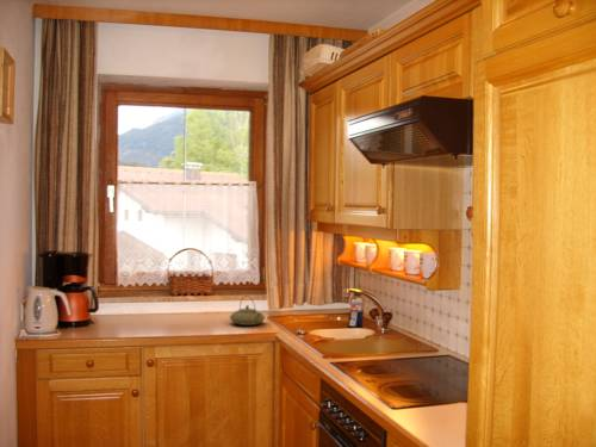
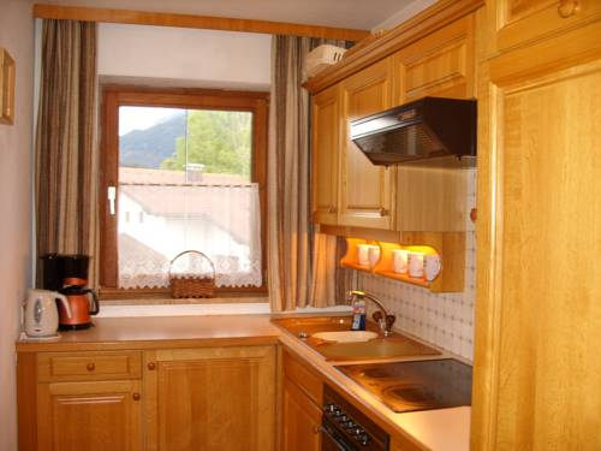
- teapot (248, 310)
